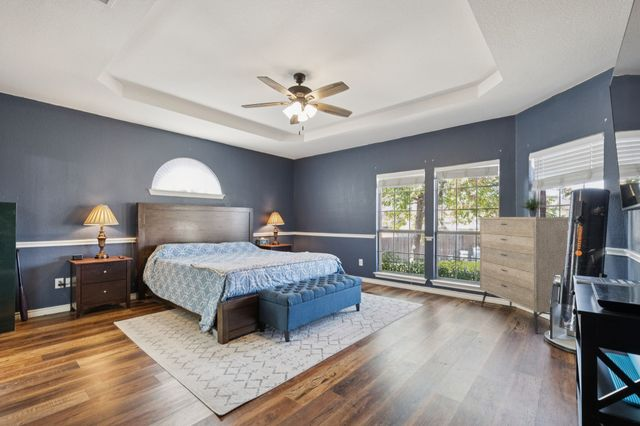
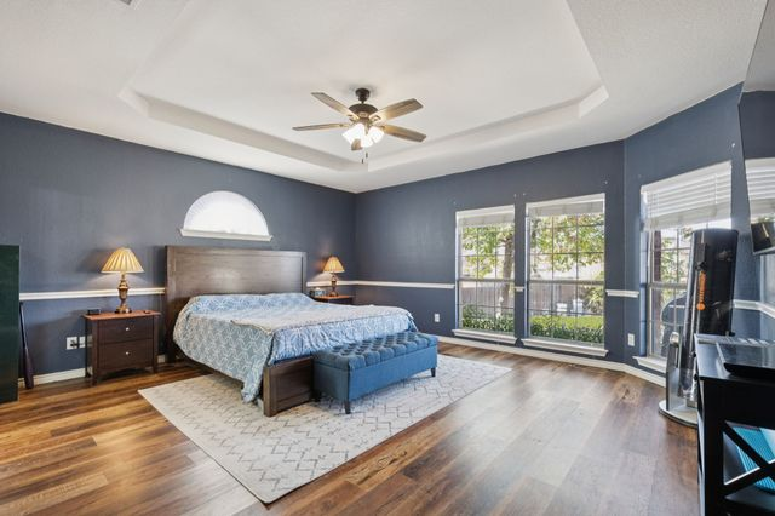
- dresser (521, 267)
- potted plant (532, 203)
